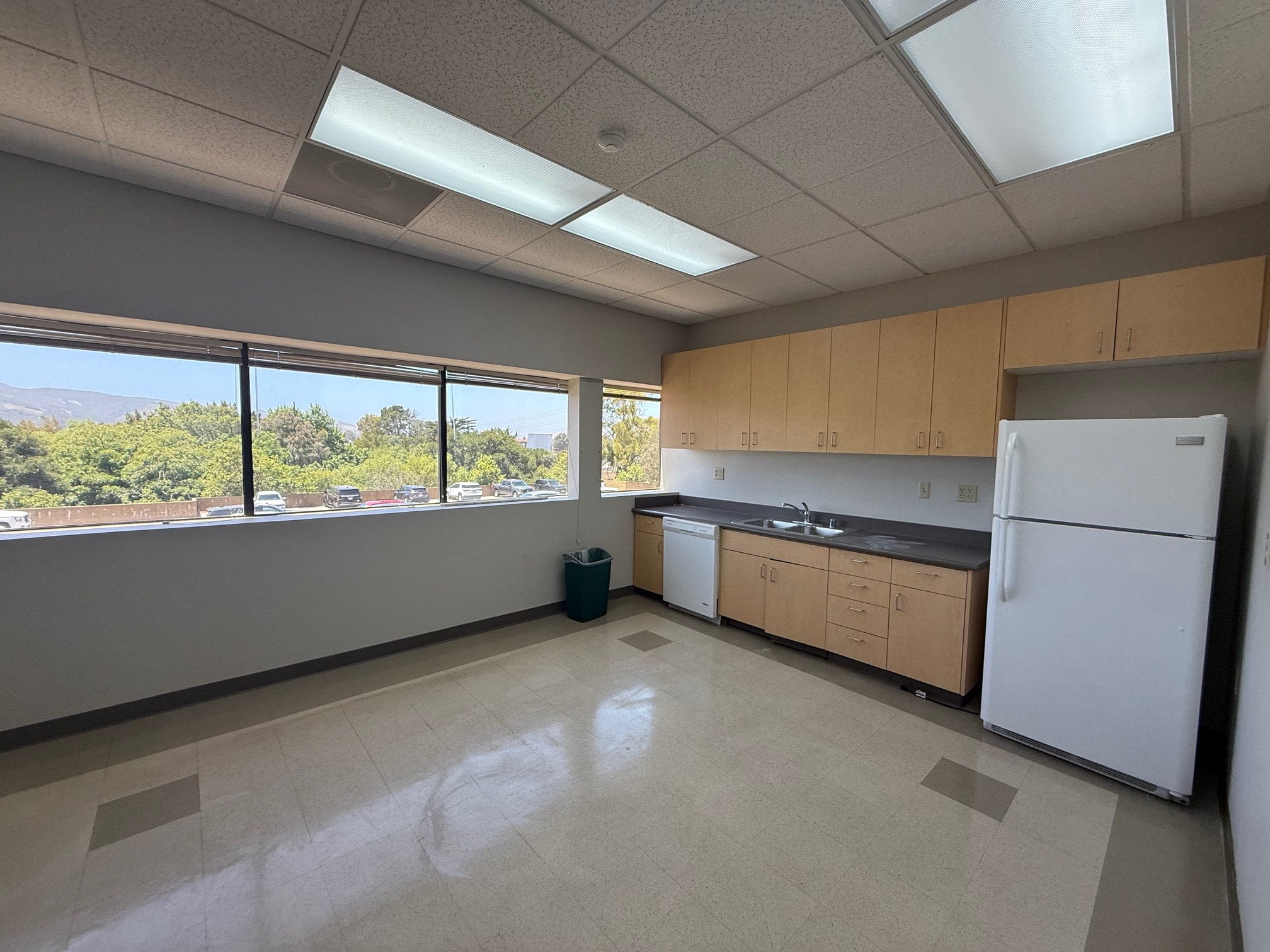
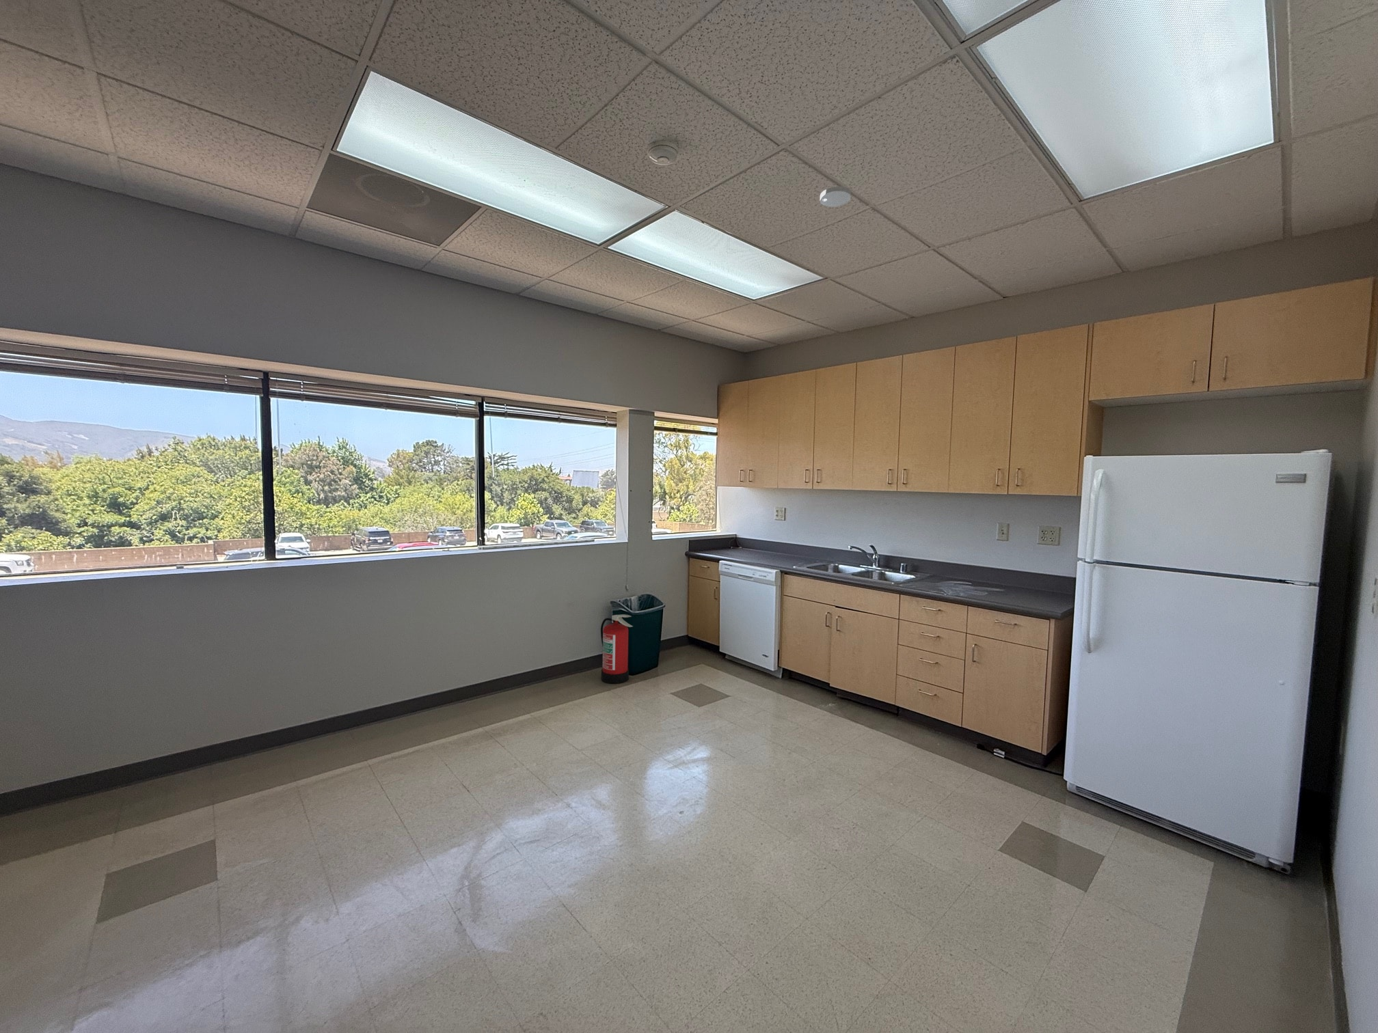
+ smoke detector (835, 196)
+ fire extinguisher (615, 646)
